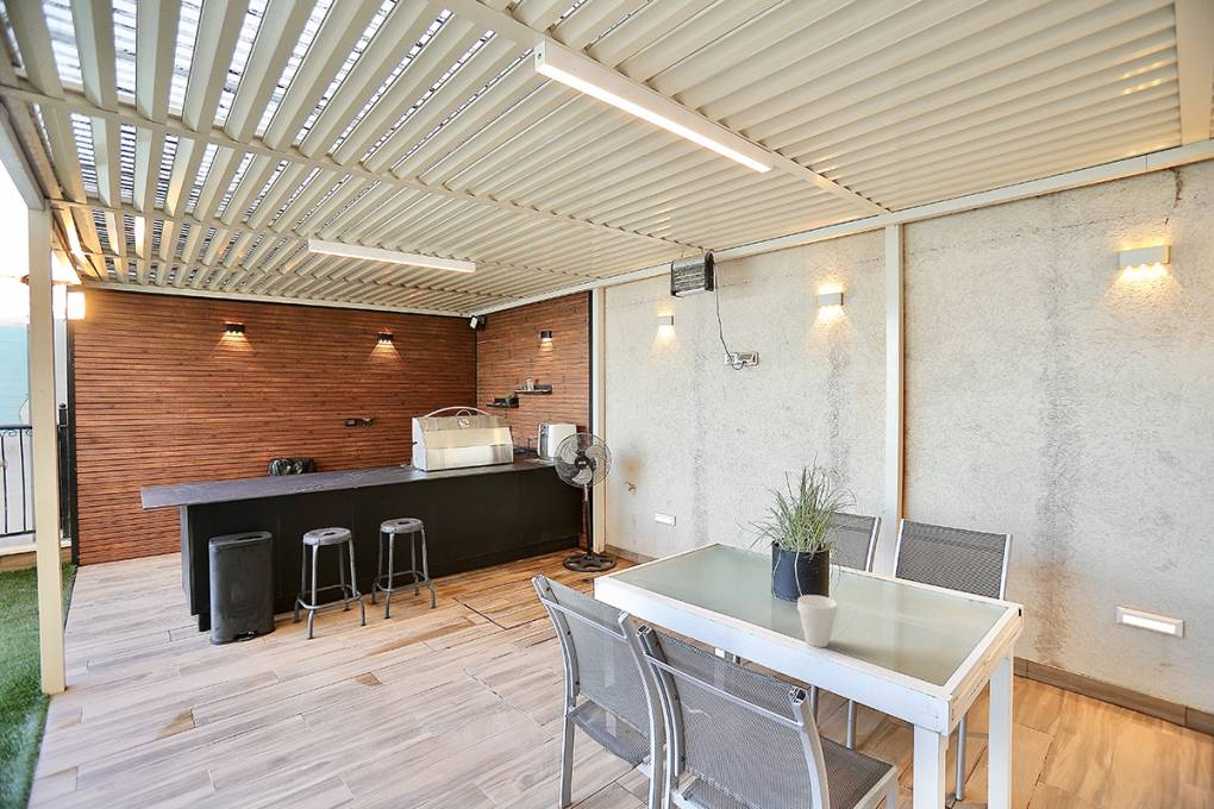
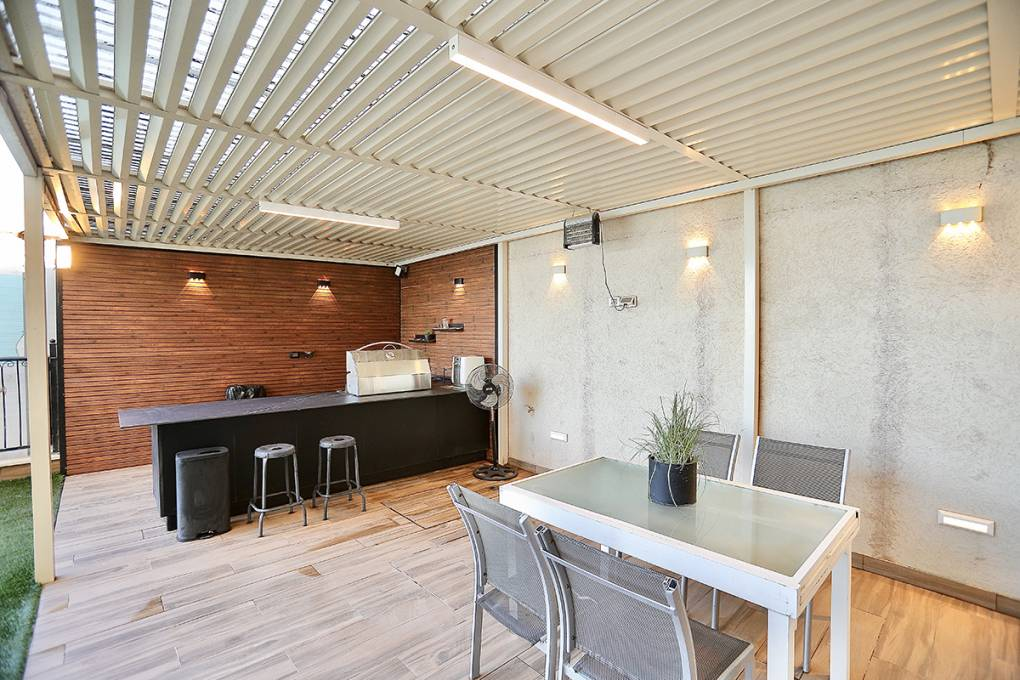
- cup (816, 621)
